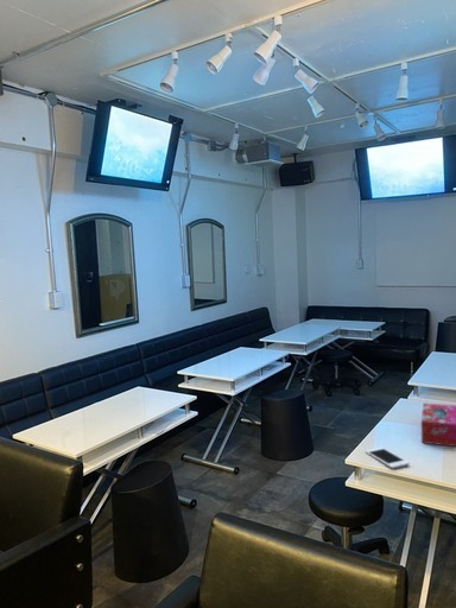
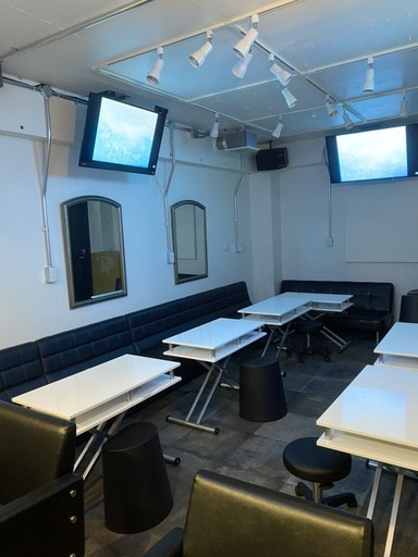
- tissue box (439, 423)
- cell phone (386, 457)
